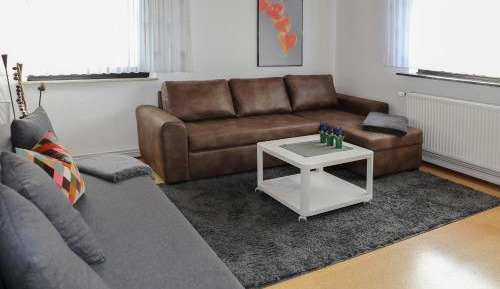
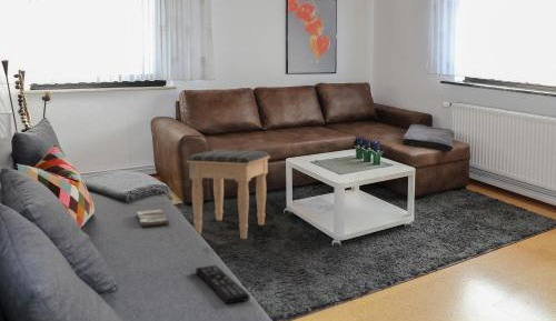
+ footstool (222, 191)
+ diary (151, 217)
+ remote control (220, 281)
